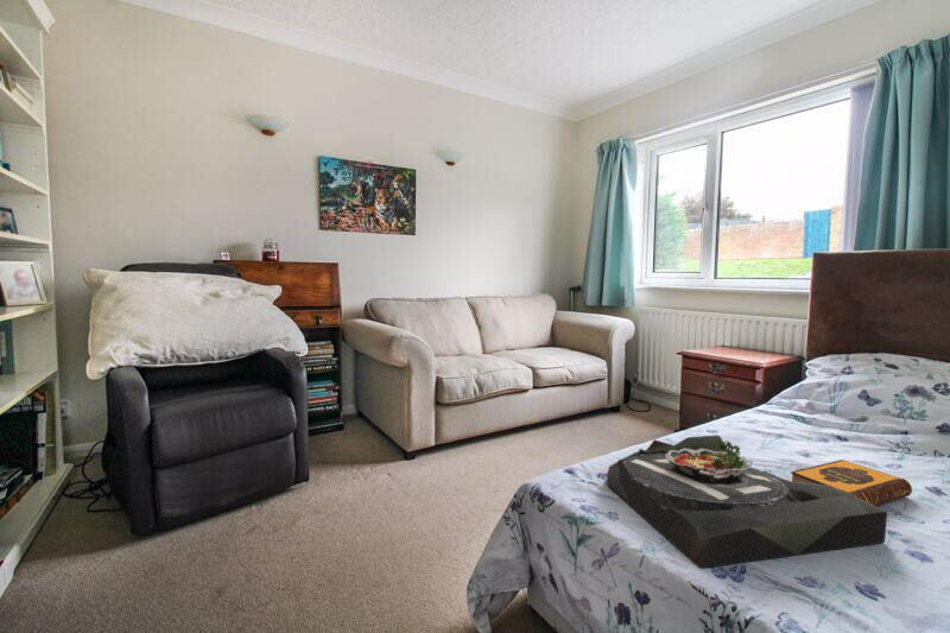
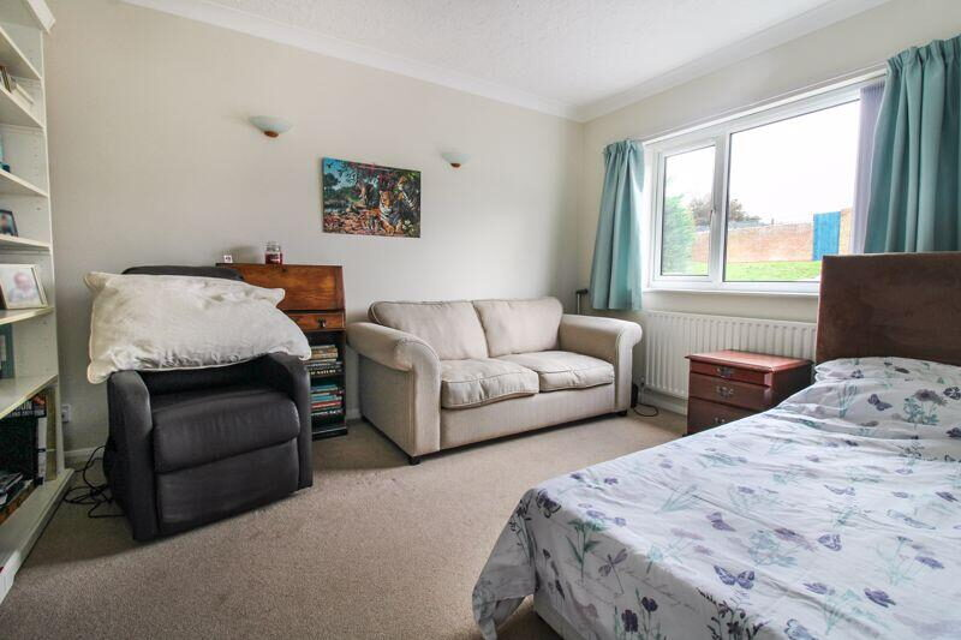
- serving tray (711, 468)
- hardback book (849, 485)
